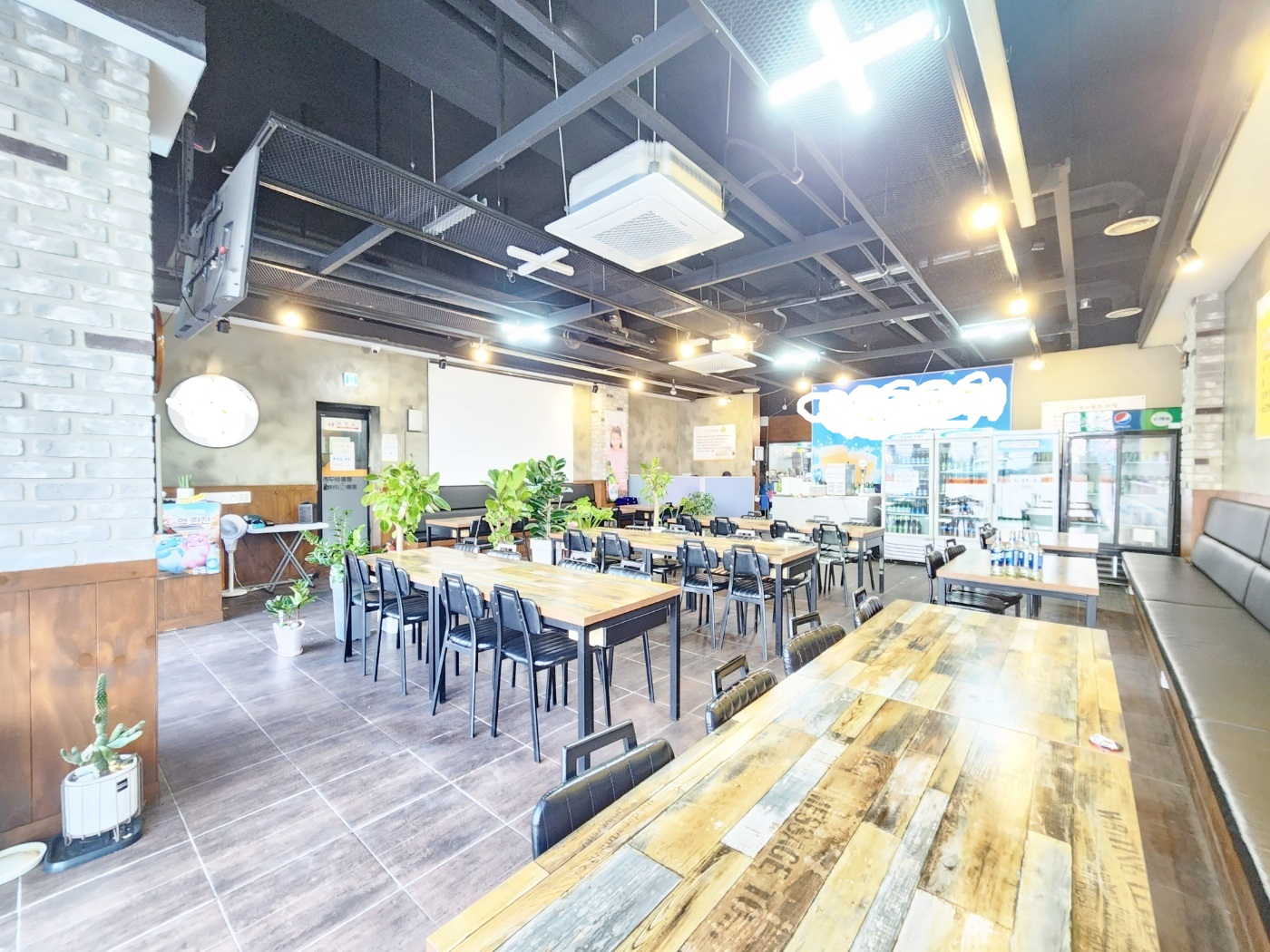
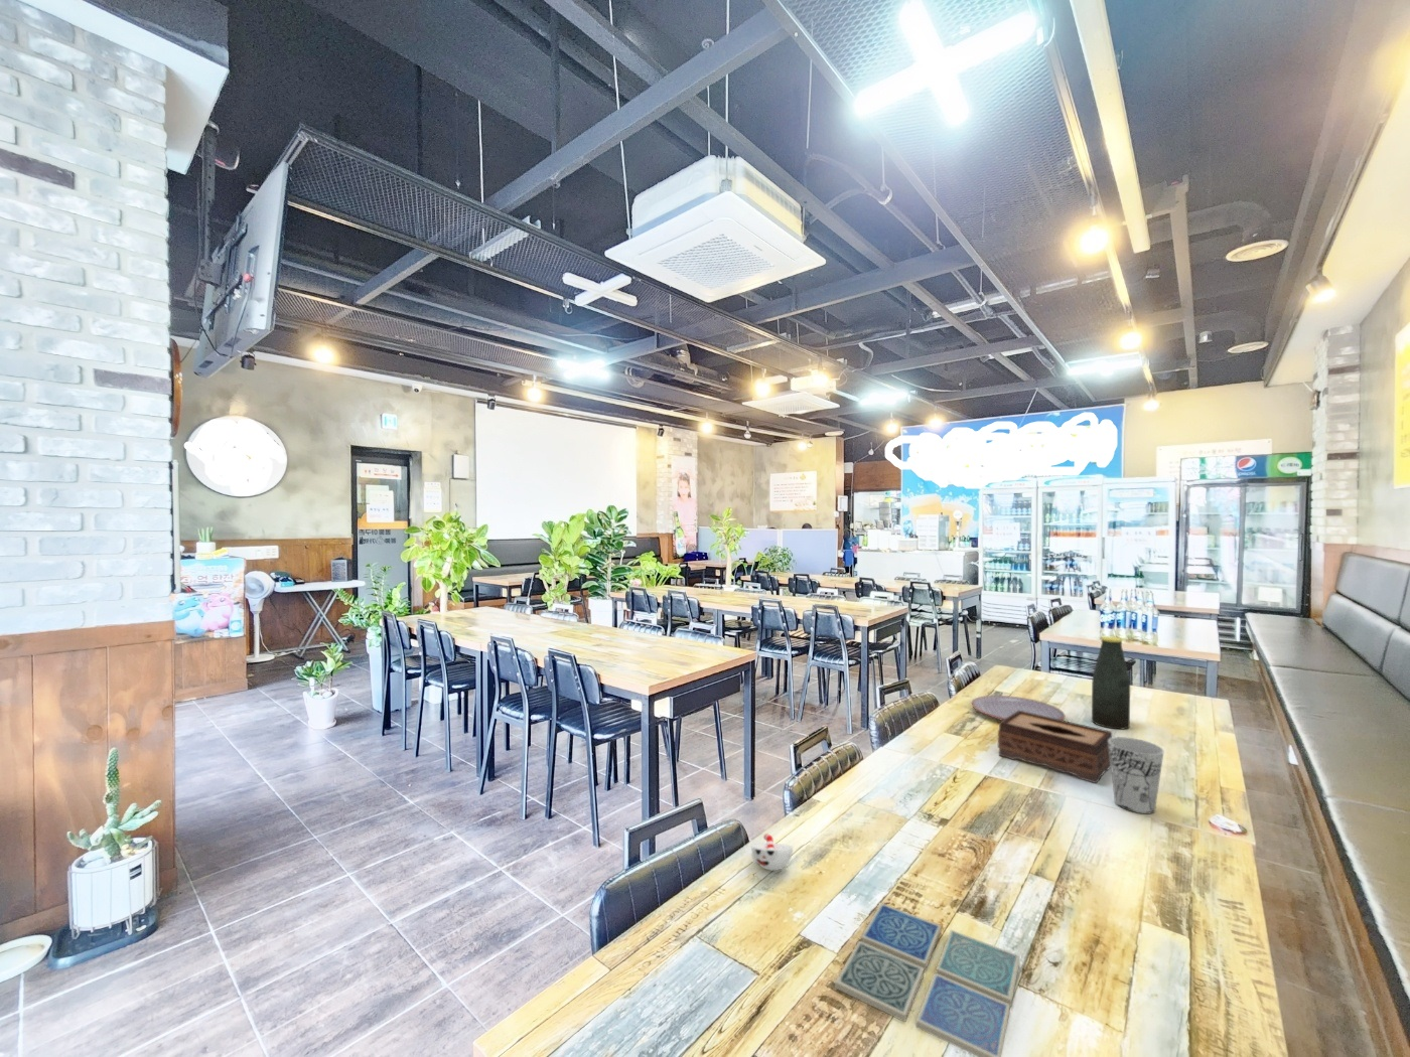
+ tissue box (1054, 743)
+ bottle (1111, 681)
+ cup (772, 850)
+ plate (1016, 711)
+ cup (1134, 775)
+ drink coaster (934, 973)
